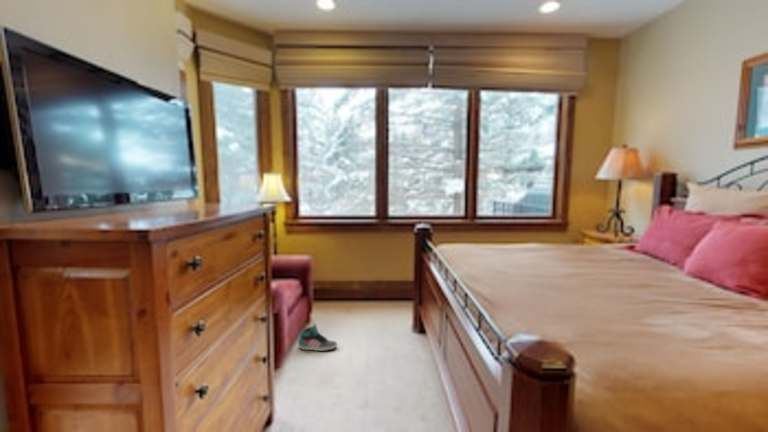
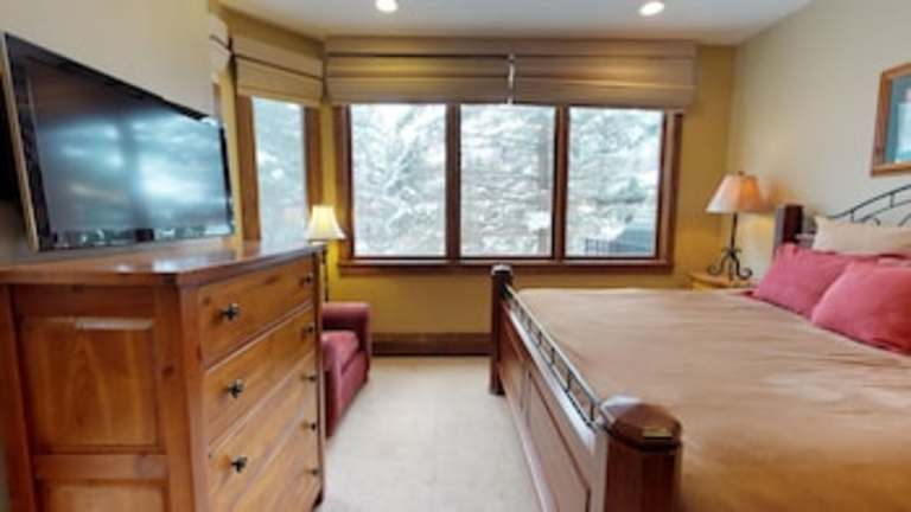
- sneaker (317, 336)
